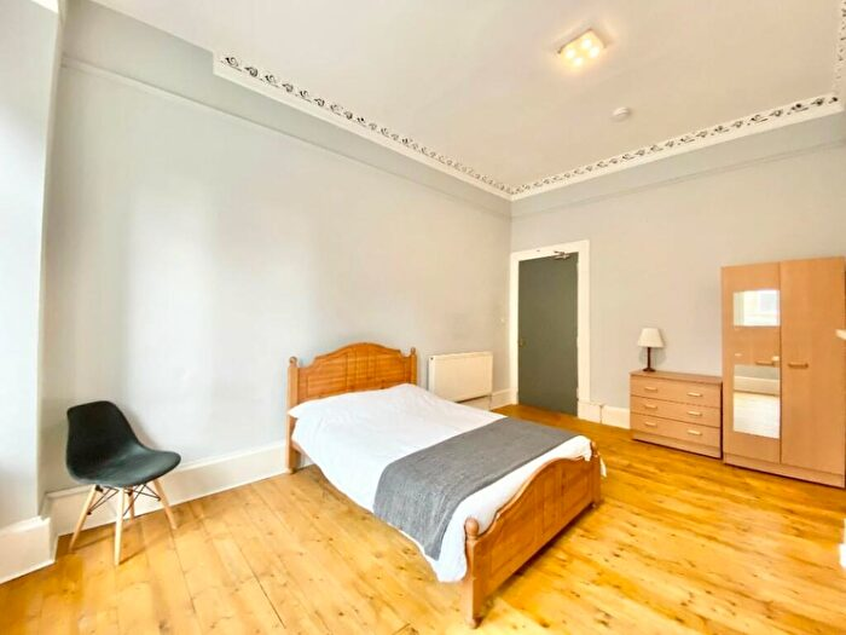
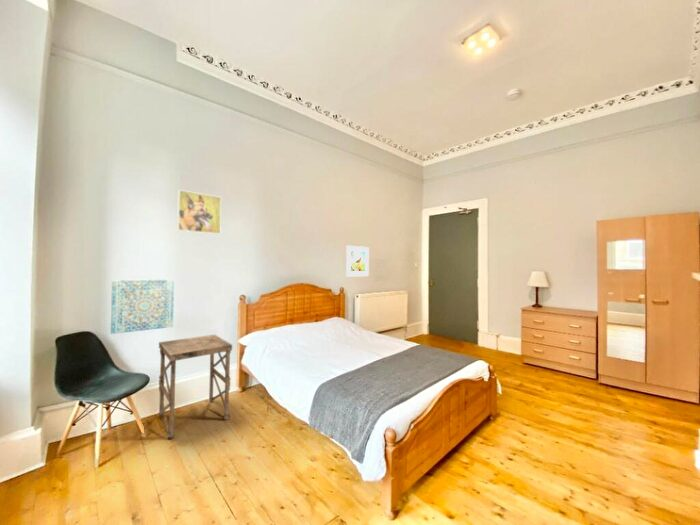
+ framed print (357, 261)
+ side table (210, 380)
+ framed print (200, 213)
+ wall art (144, 304)
